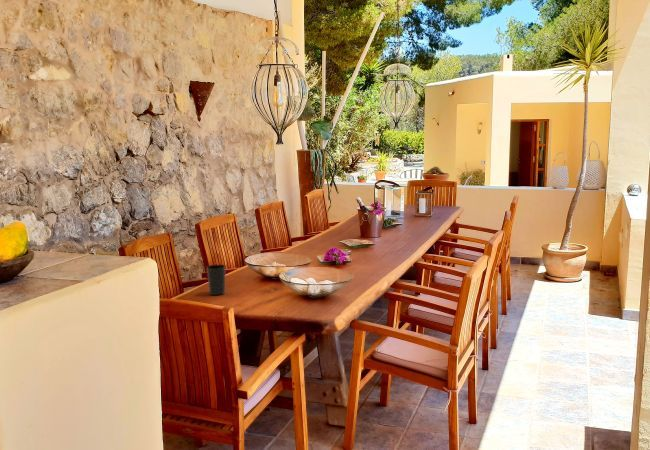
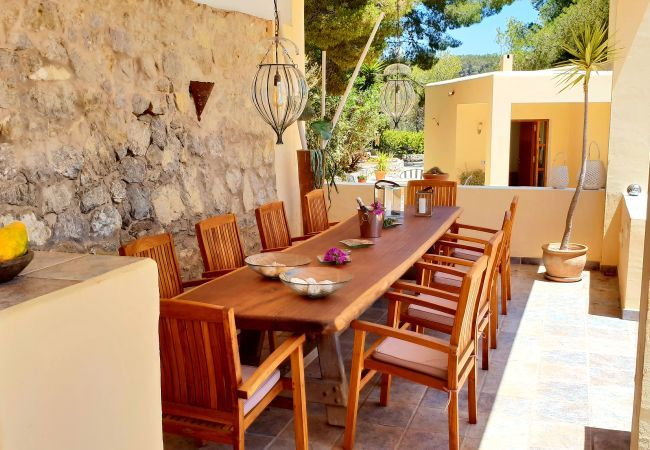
- cup (216, 279)
